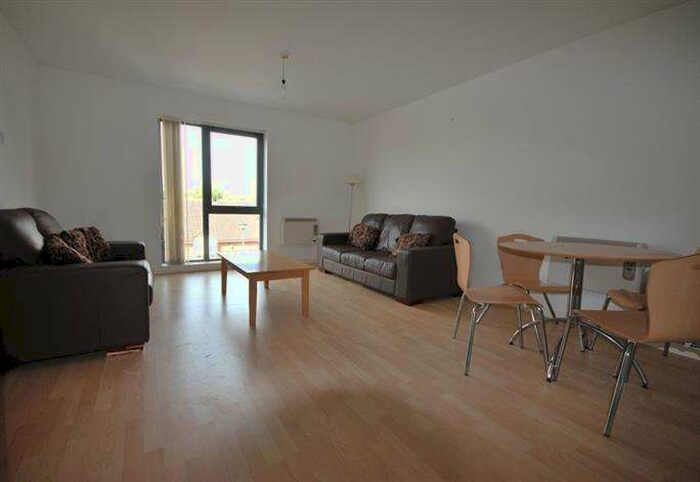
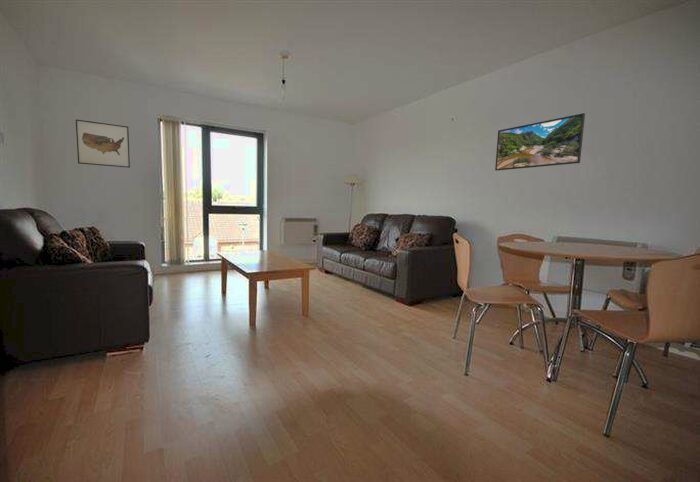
+ wall art (104, 144)
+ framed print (535, 145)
